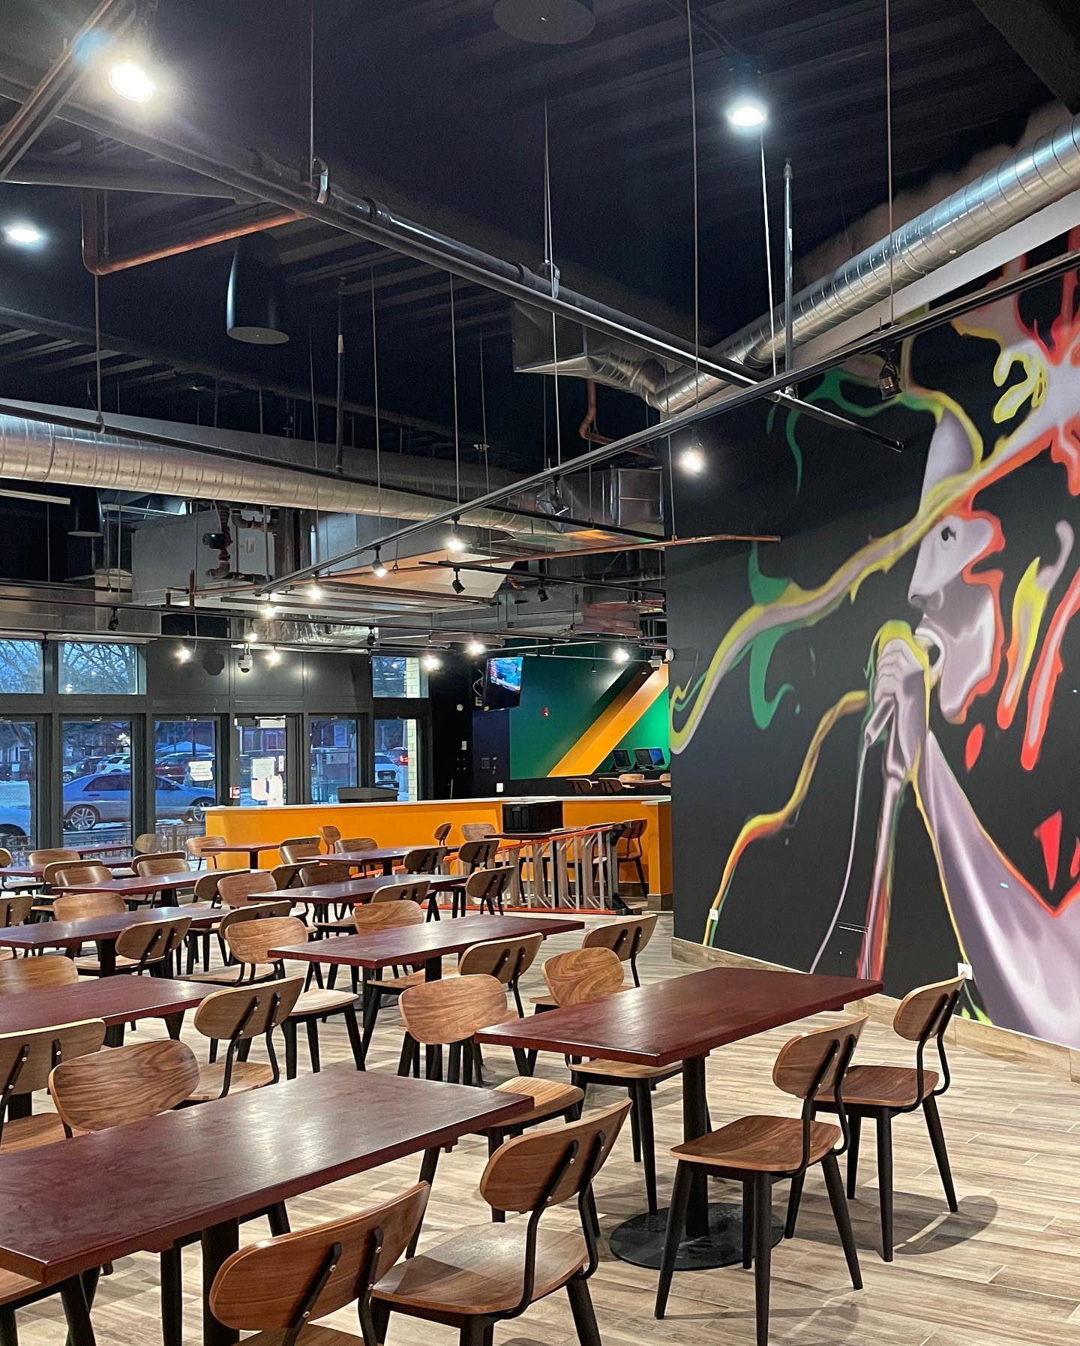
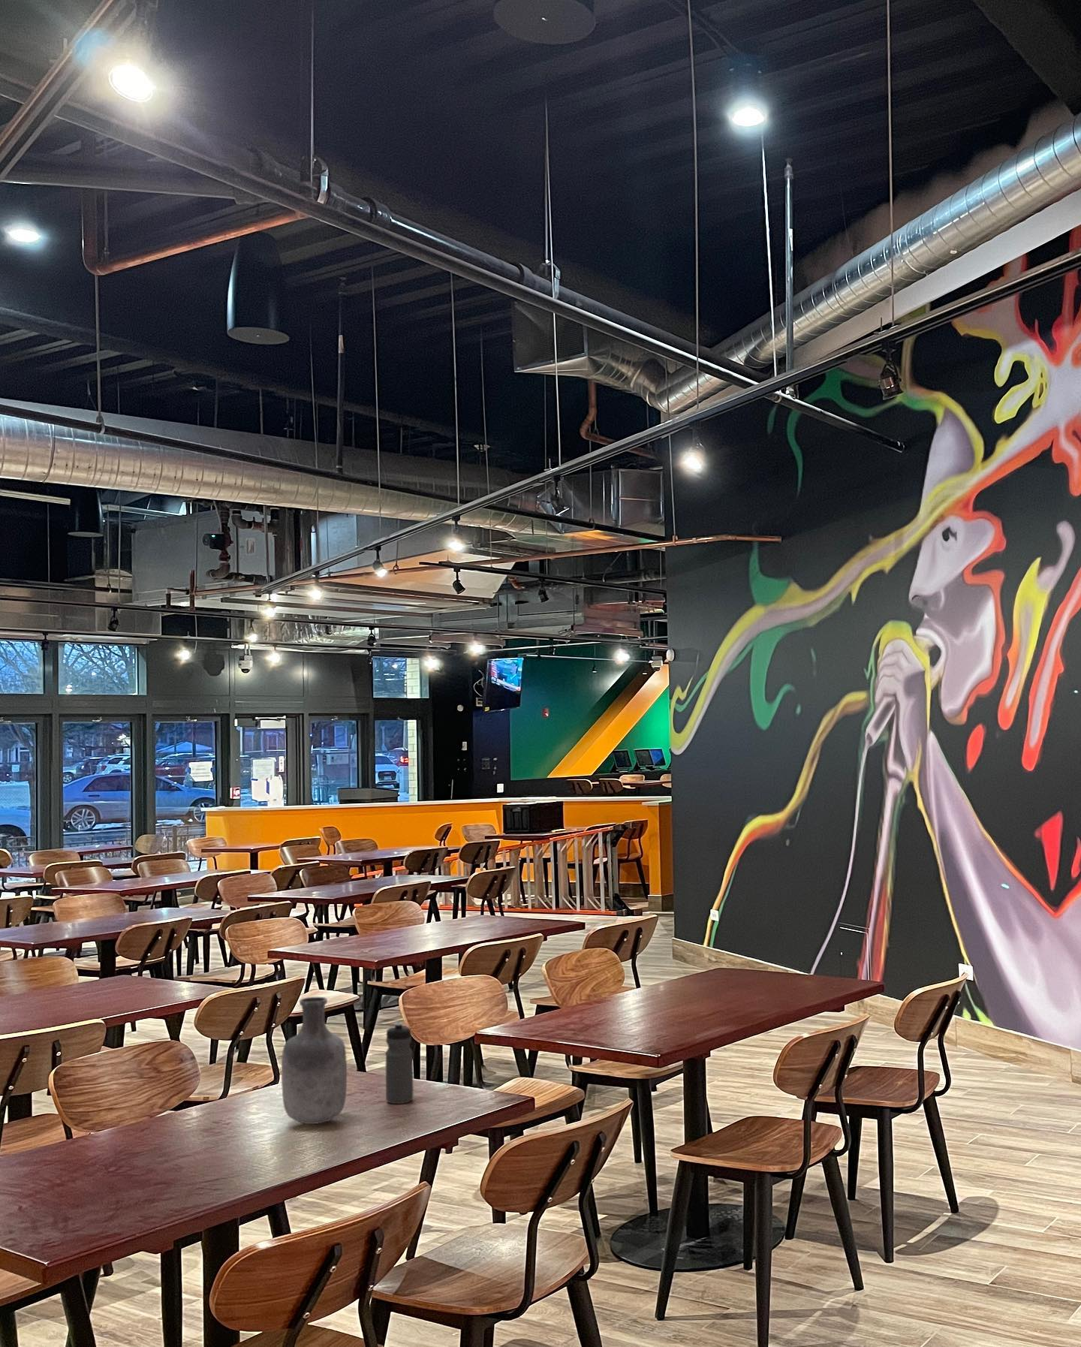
+ vase (313, 1060)
+ water bottle (398, 1061)
